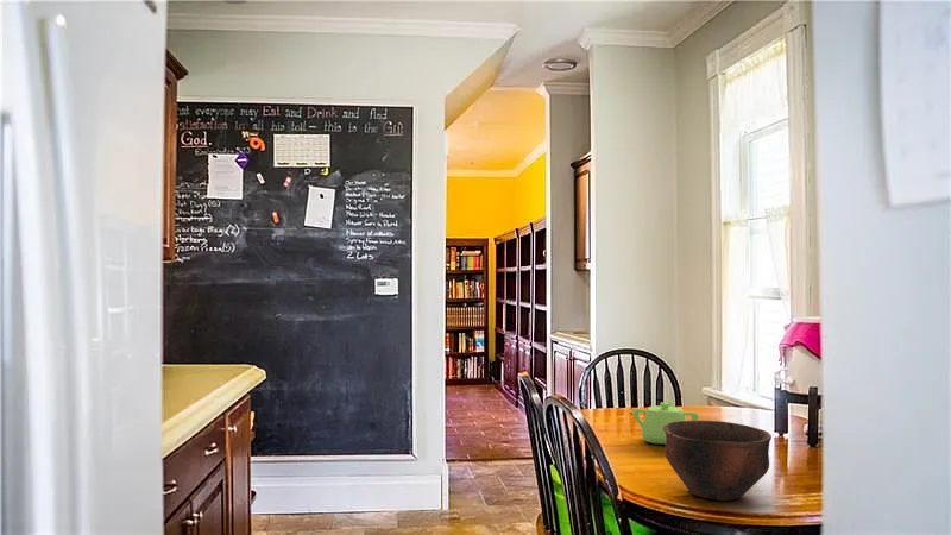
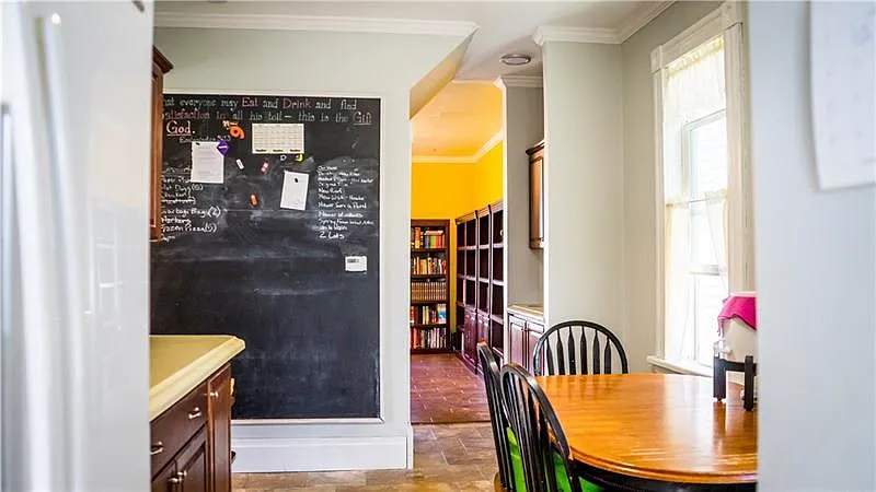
- bowl (716, 460)
- teapot (666, 420)
